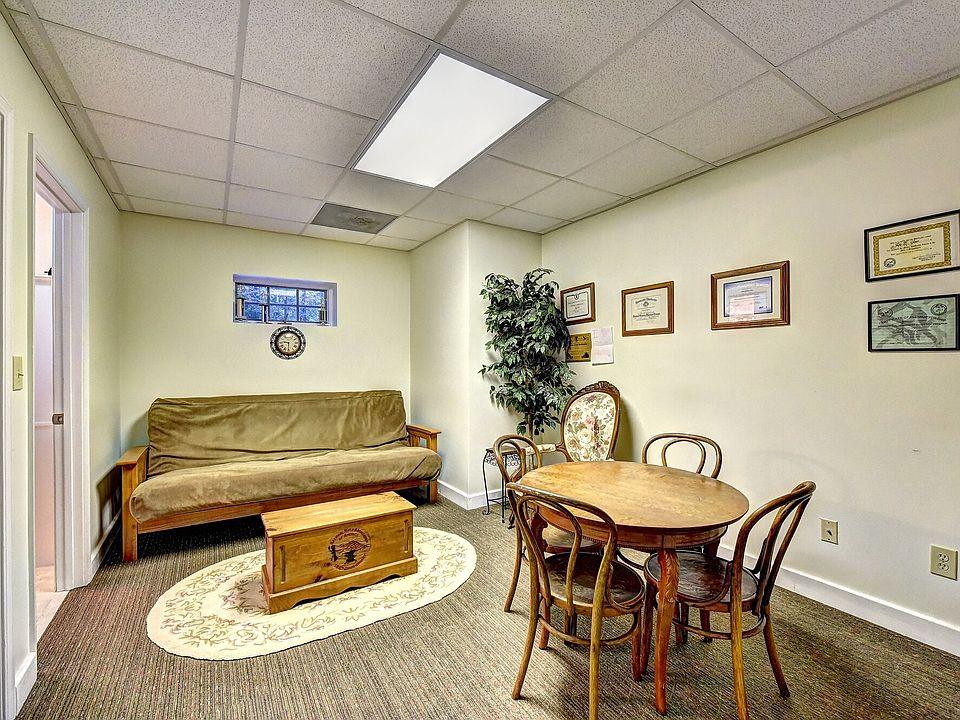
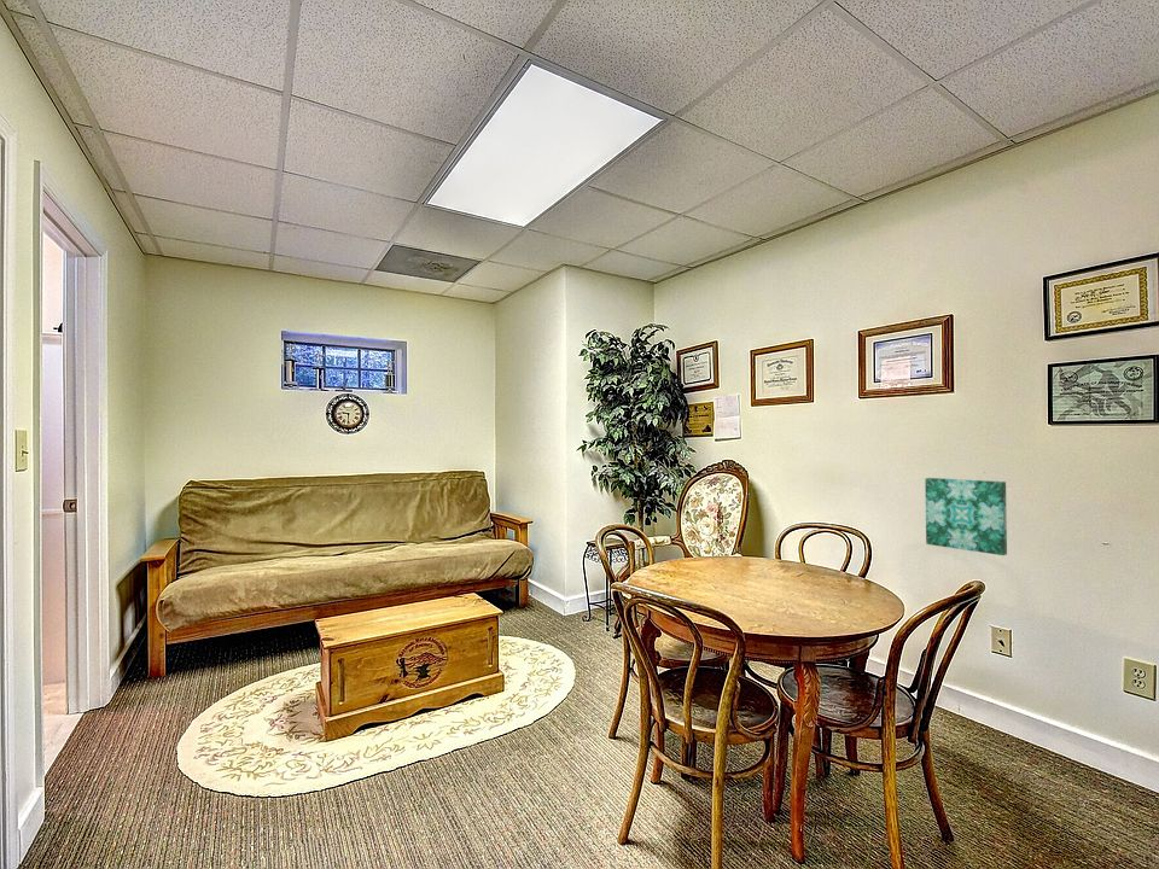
+ wall art (963, 514)
